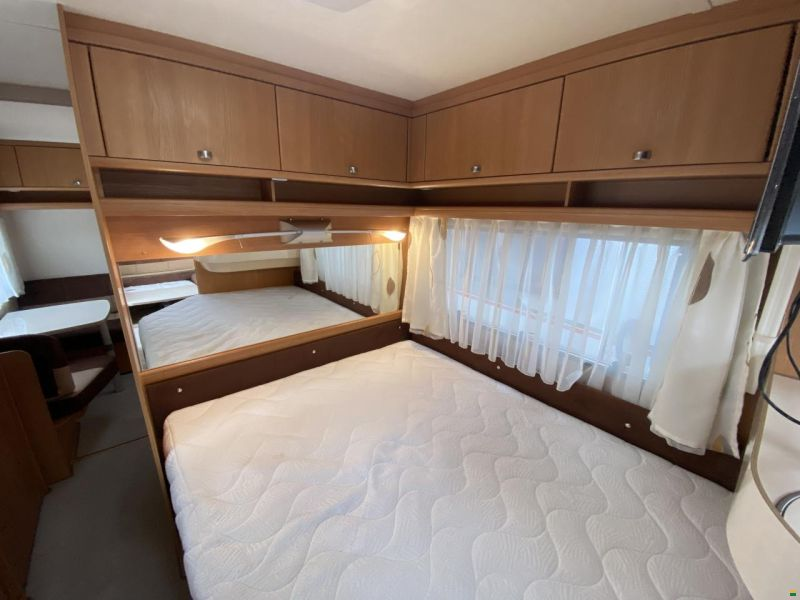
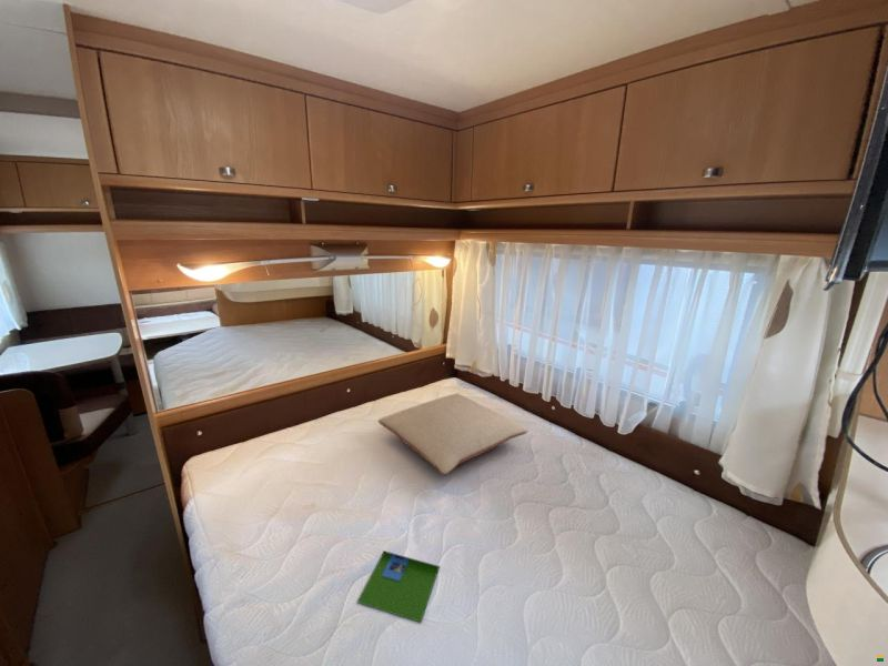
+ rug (405, 567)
+ pillow (451, 425)
